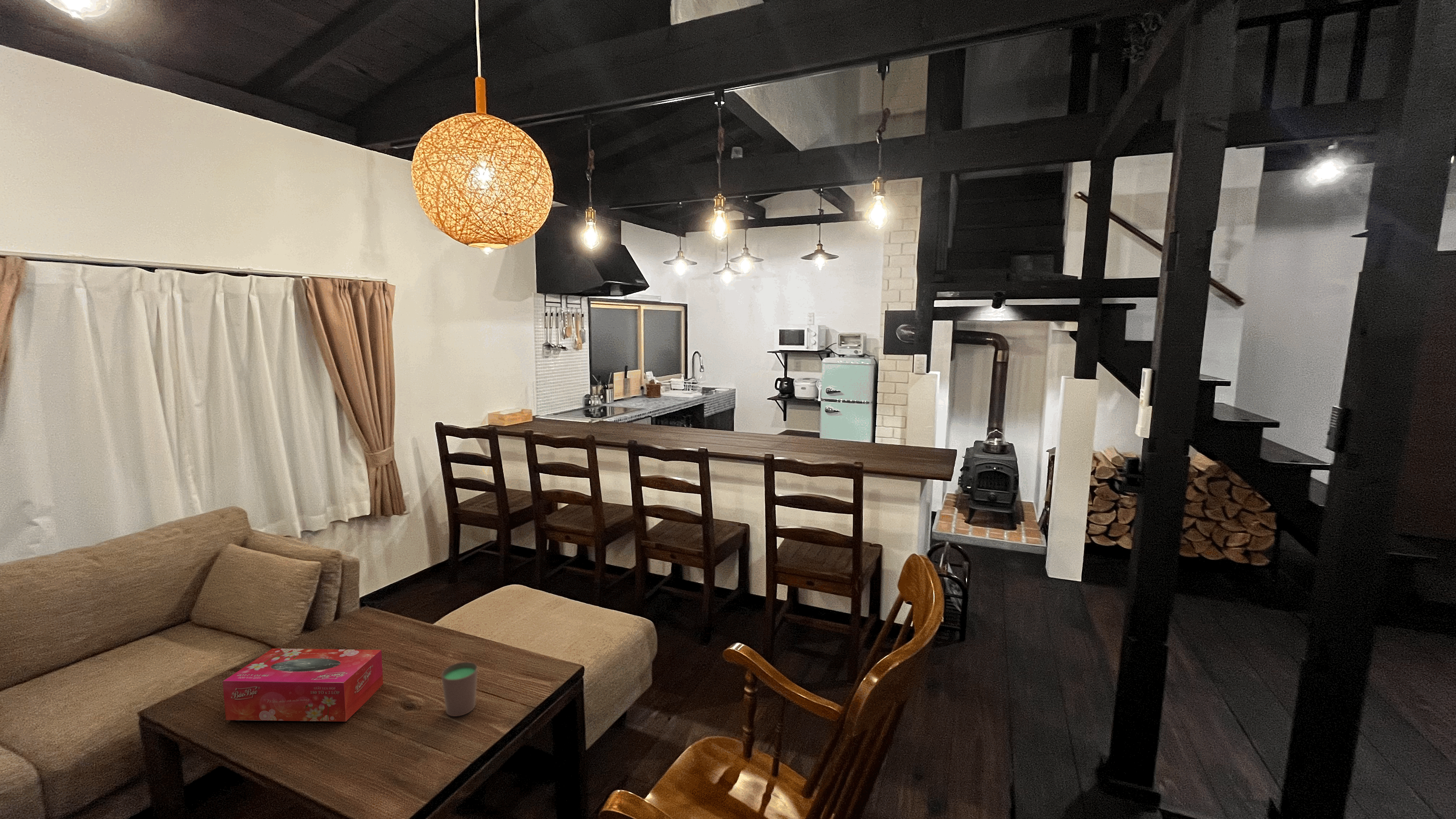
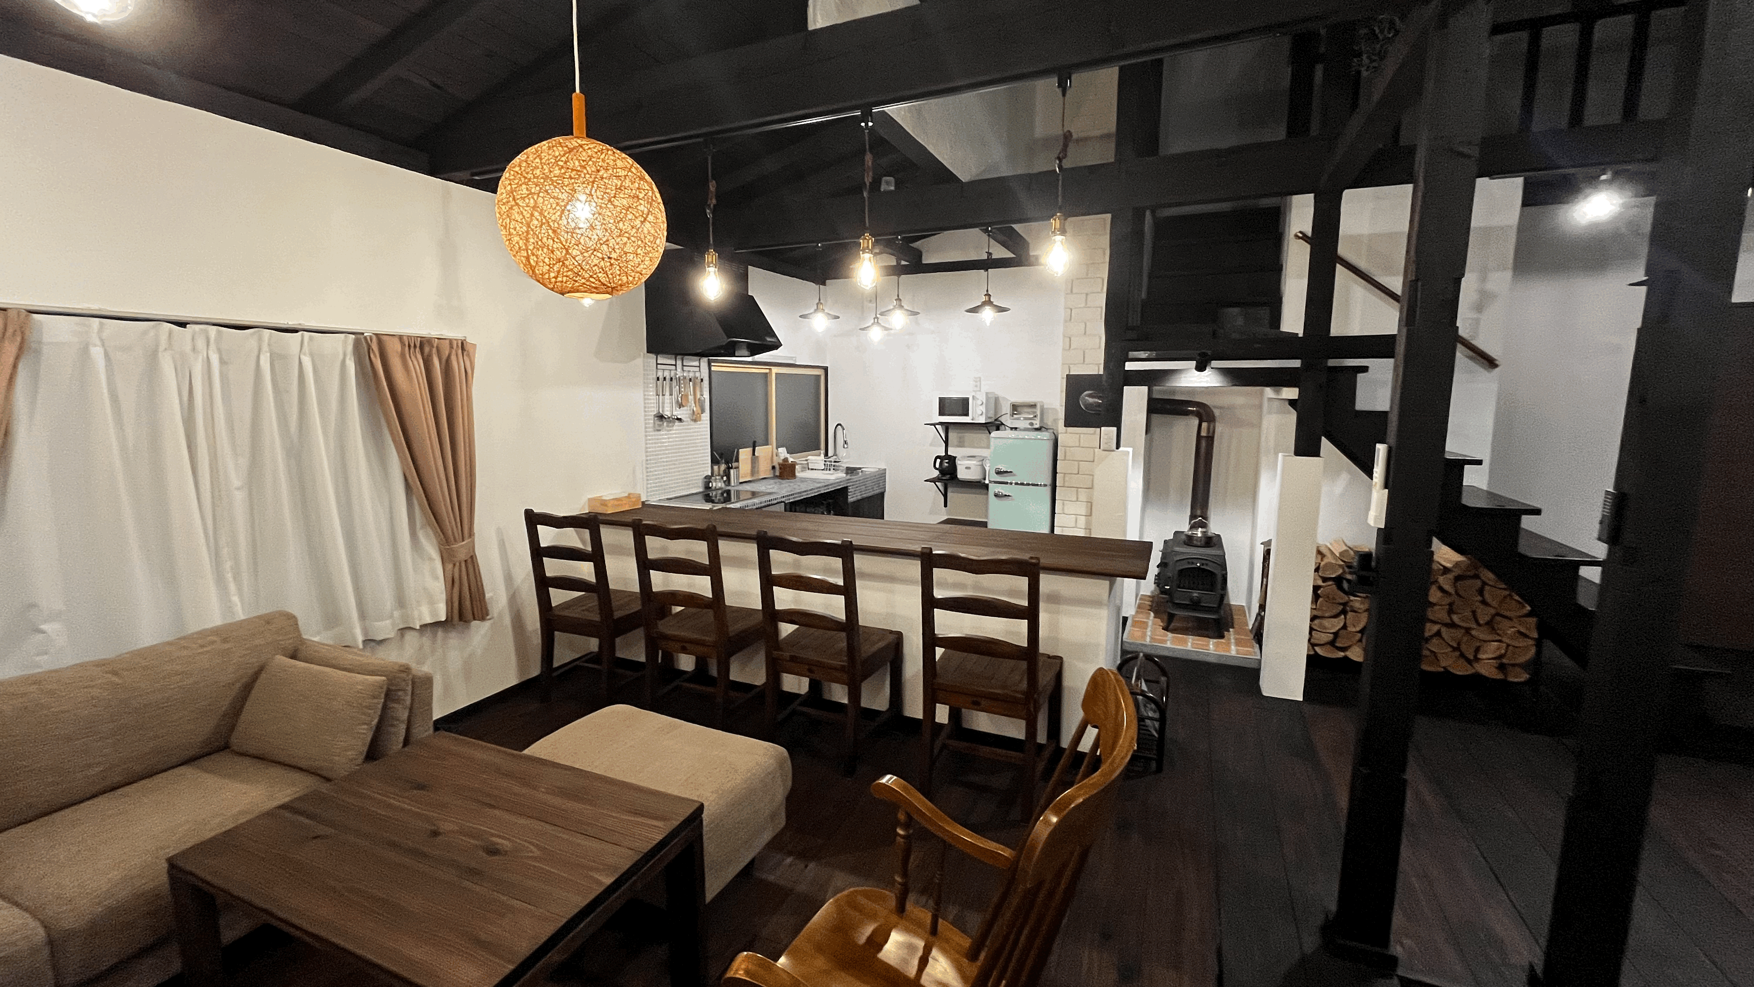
- cup (460, 689)
- tissue box (307, 683)
